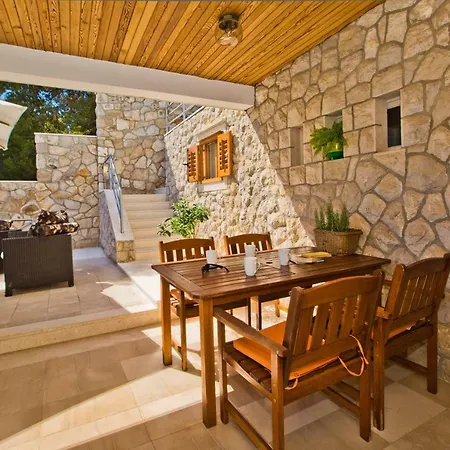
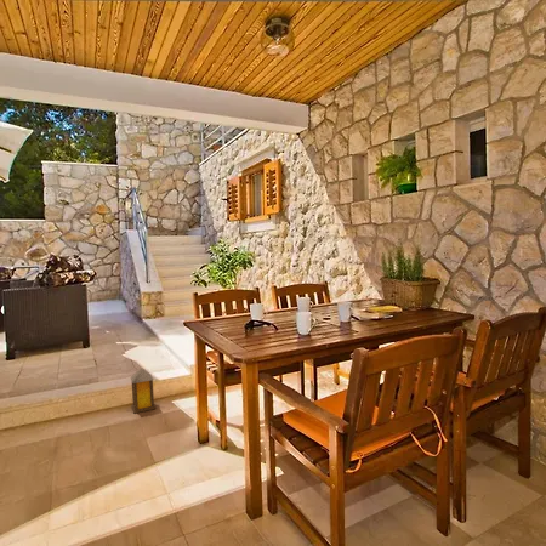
+ lantern (142, 387)
